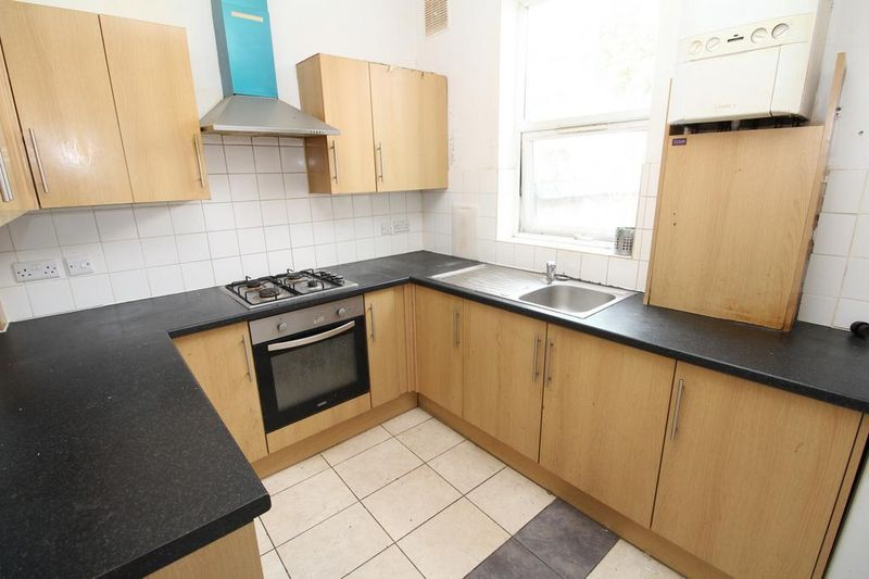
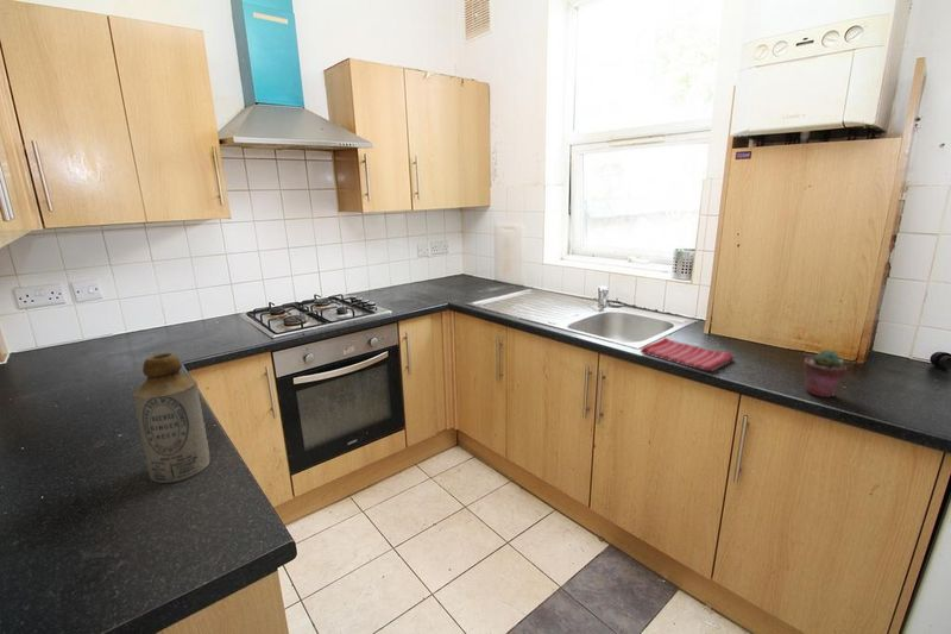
+ dish towel (685, 352)
+ potted succulent (823, 371)
+ bottle (170, 413)
